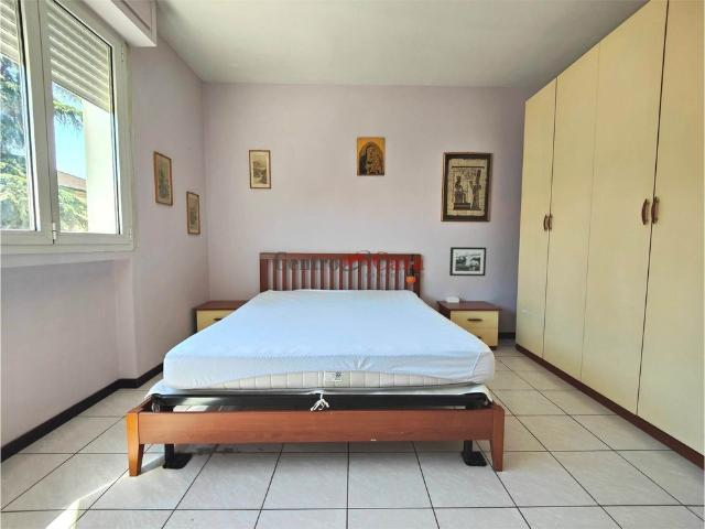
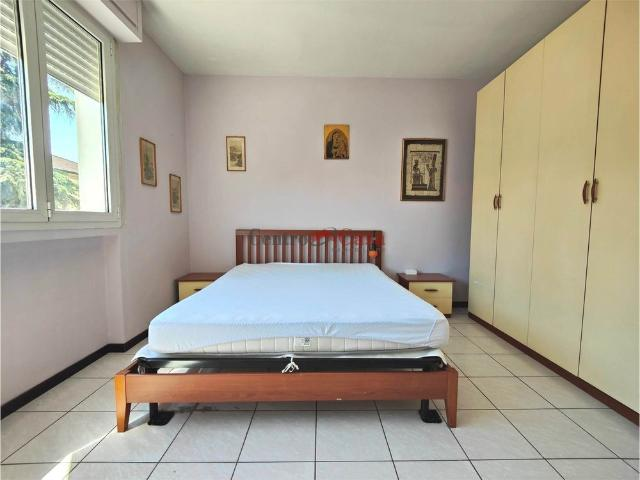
- picture frame (467, 261)
